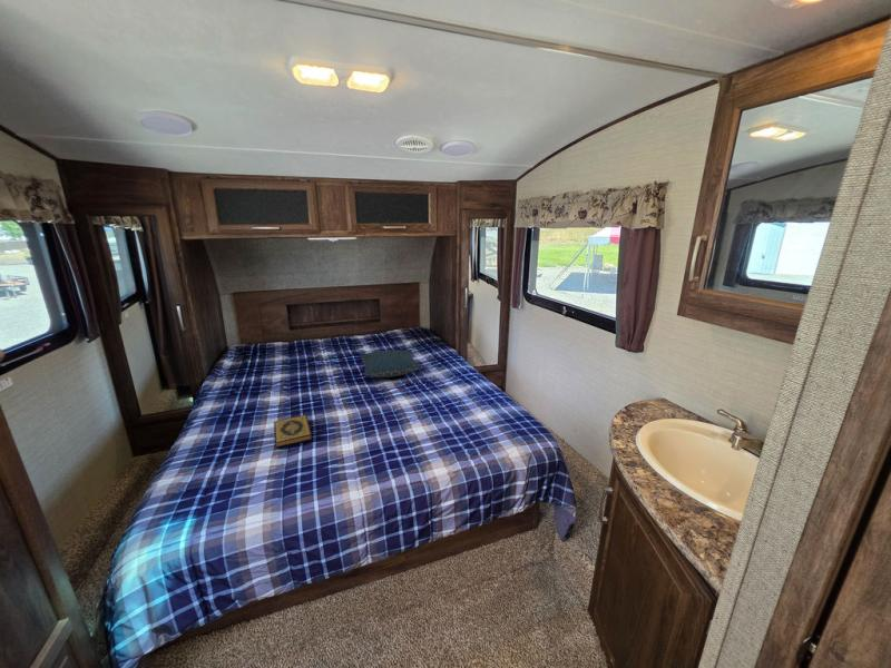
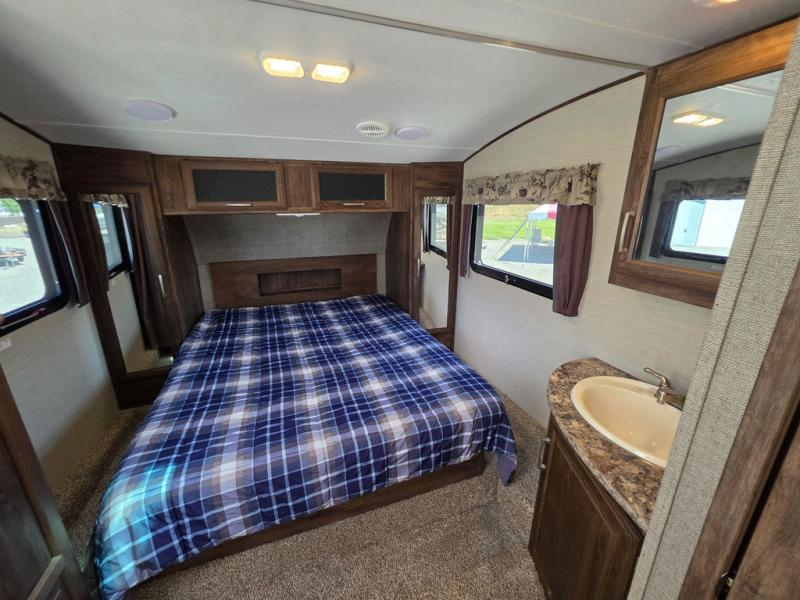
- pillow (390, 362)
- hardback book (292, 430)
